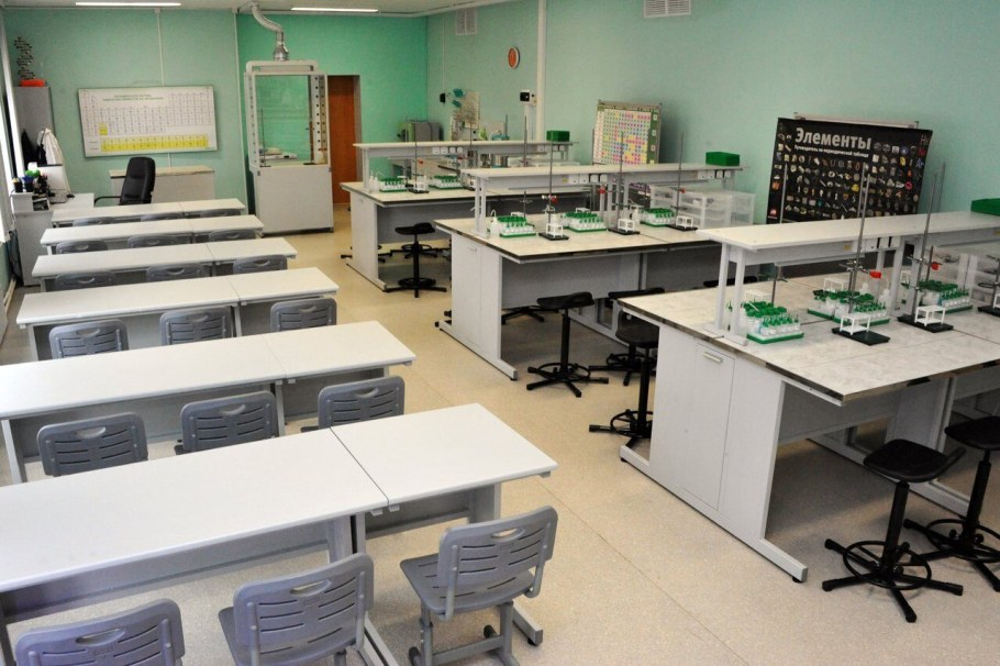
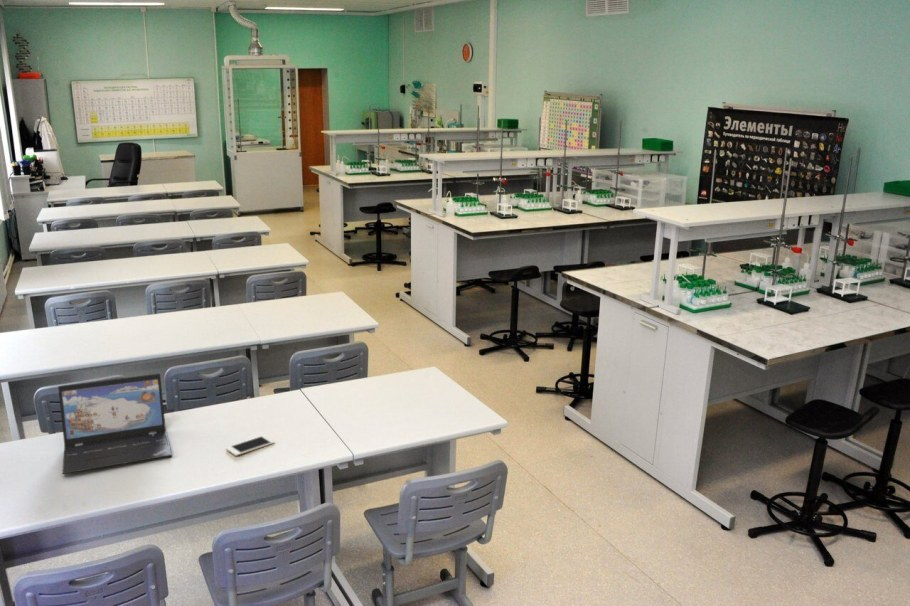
+ cell phone (250, 445)
+ laptop (114, 421)
